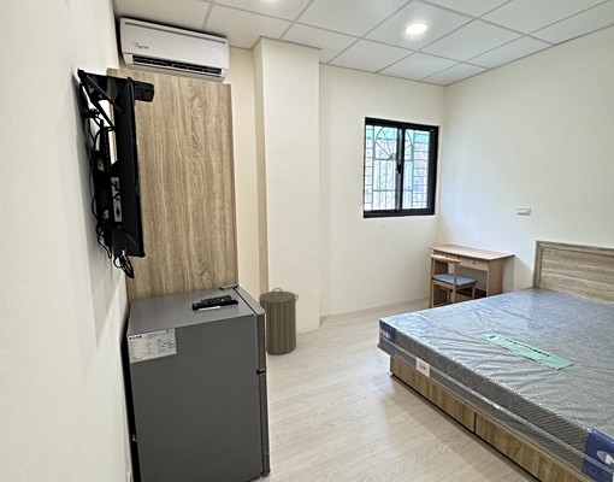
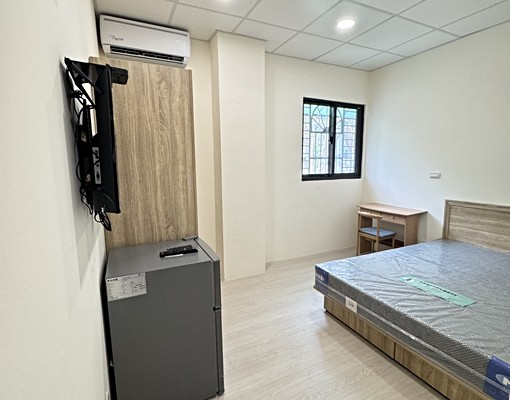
- laundry hamper (277, 317)
